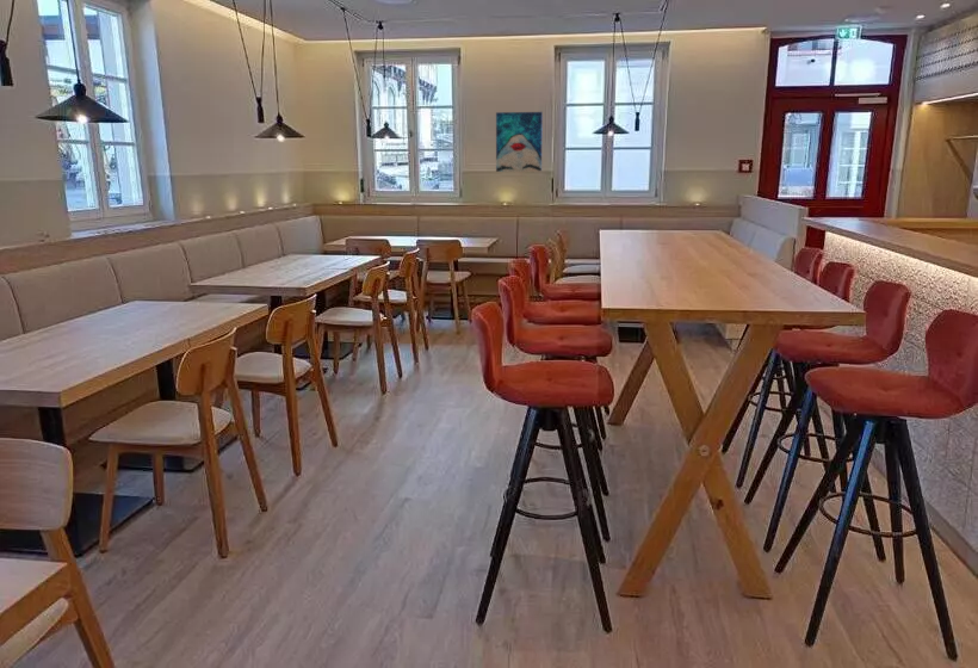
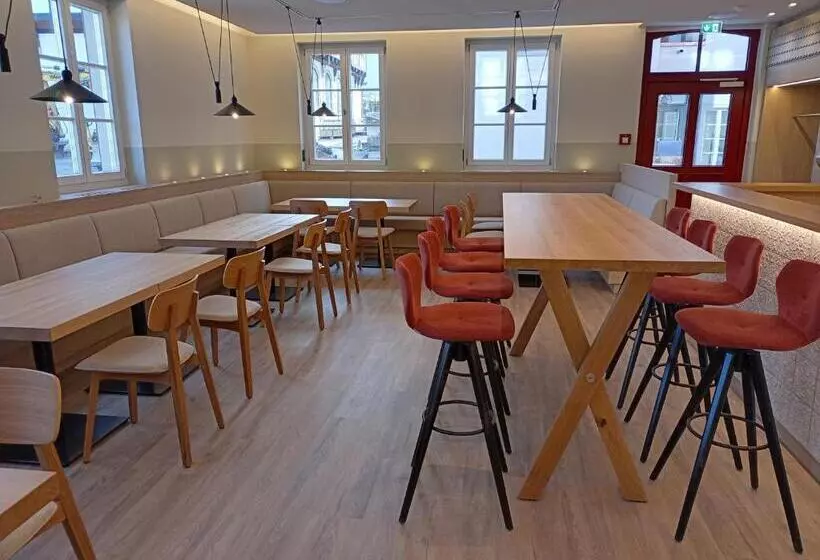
- wall art (519, 142)
